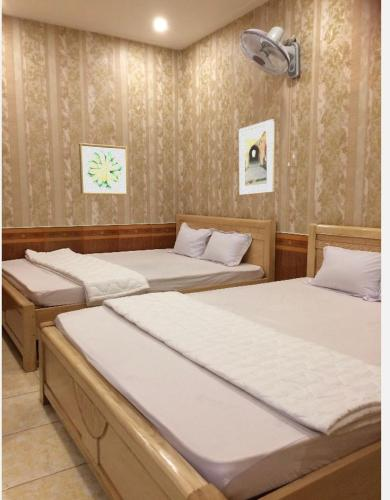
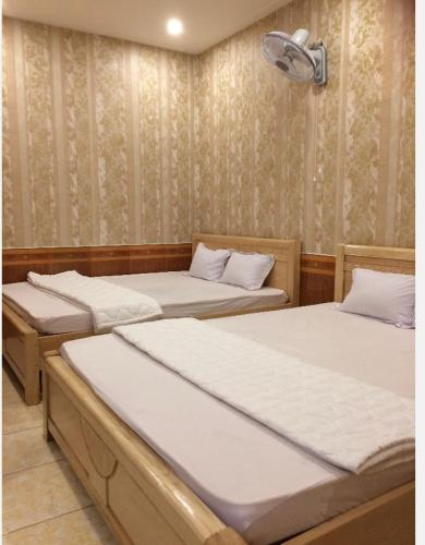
- wall art (104, 169)
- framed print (255, 159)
